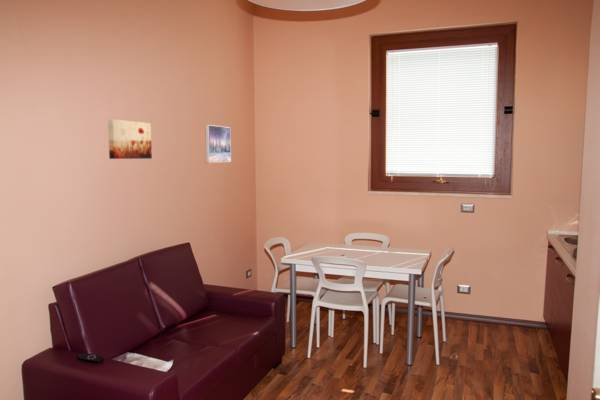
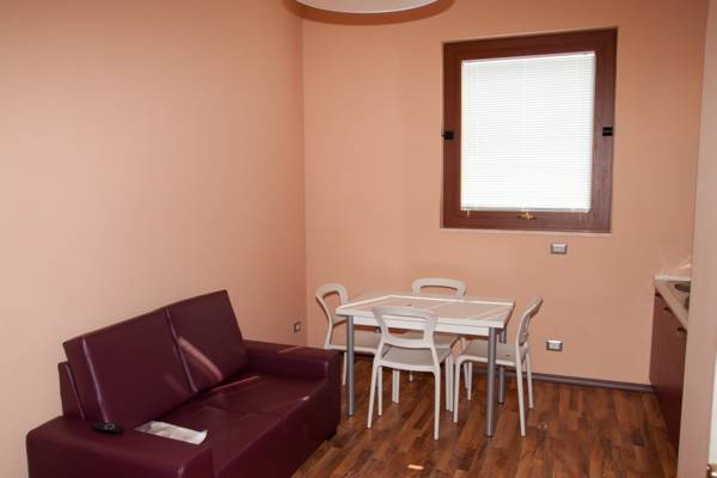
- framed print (218, 144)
- wall art (131, 140)
